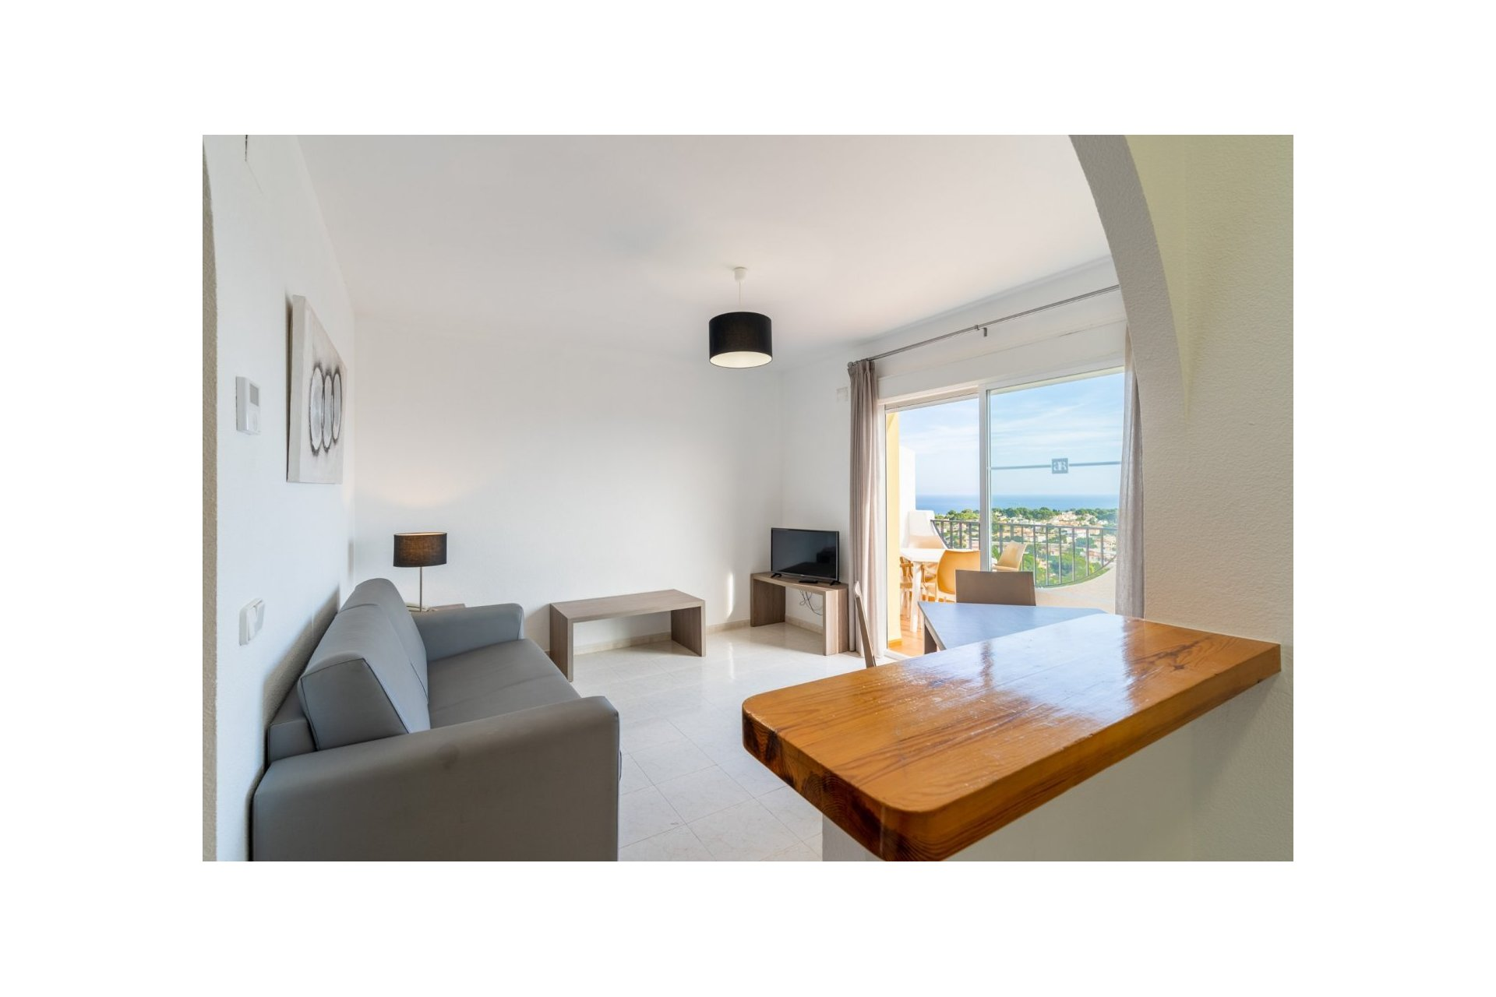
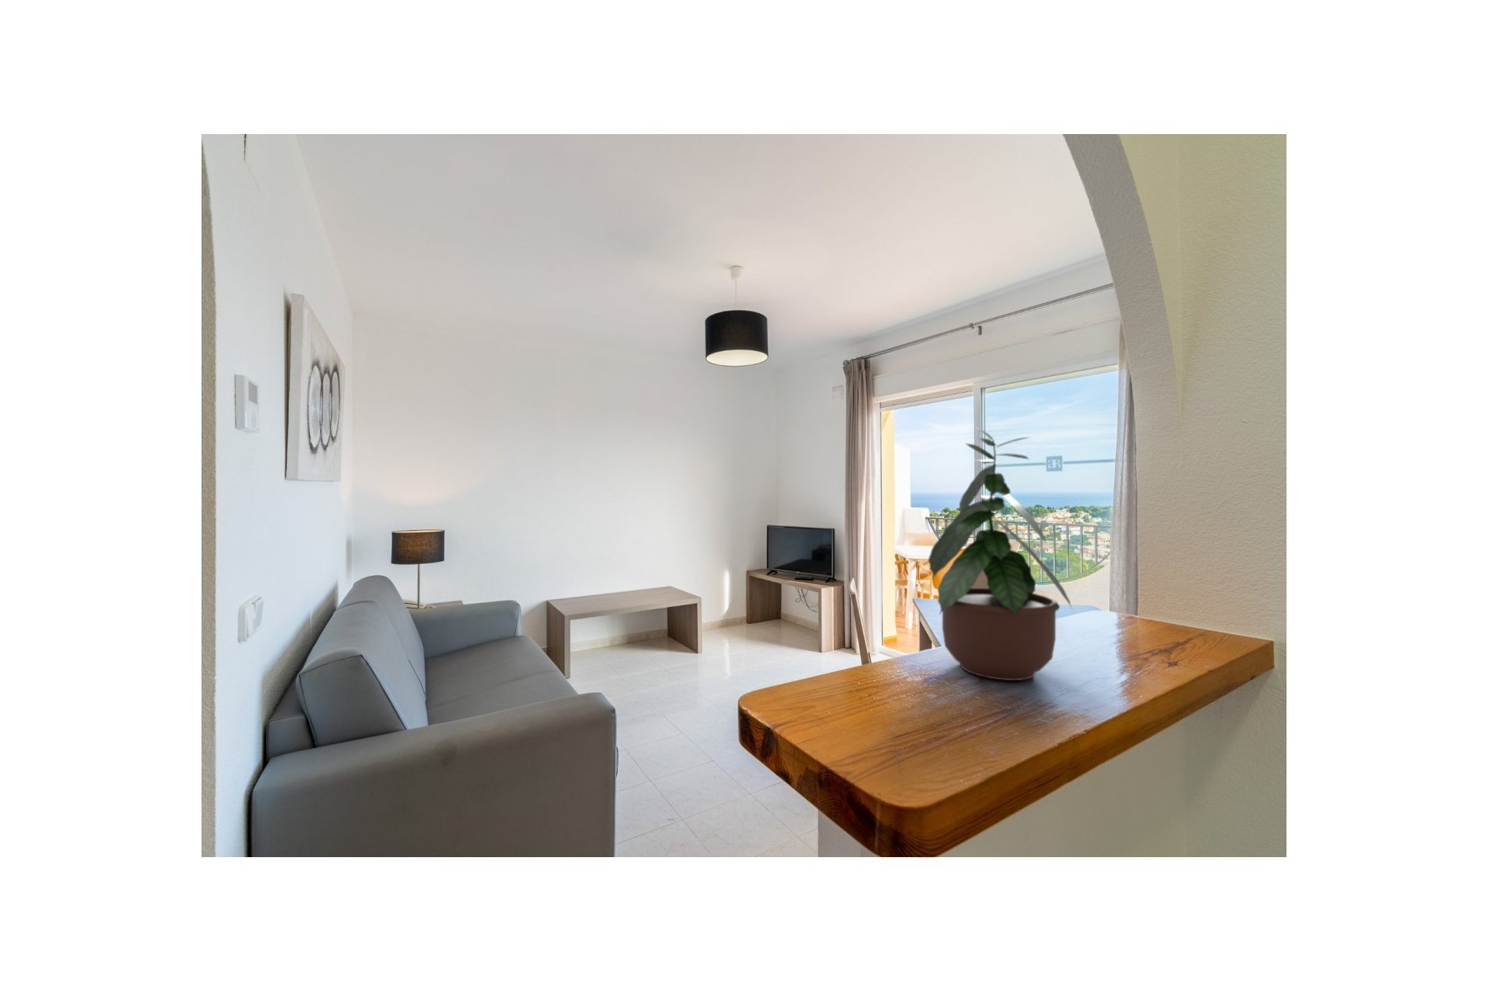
+ potted plant (991, 546)
